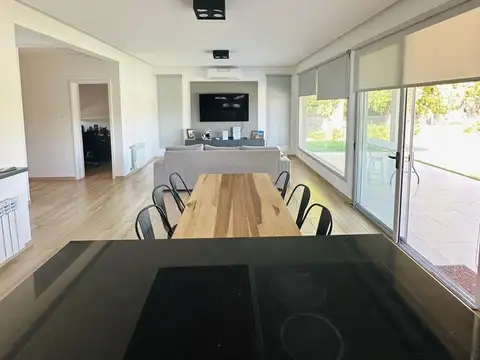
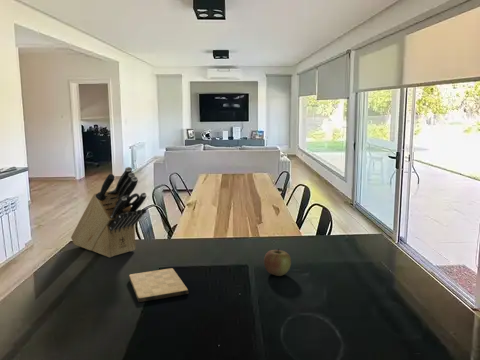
+ cutting board (157, 283)
+ apple (277, 260)
+ knife block (107, 208)
